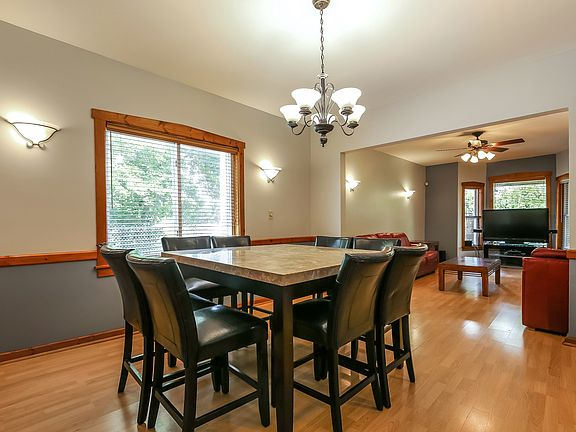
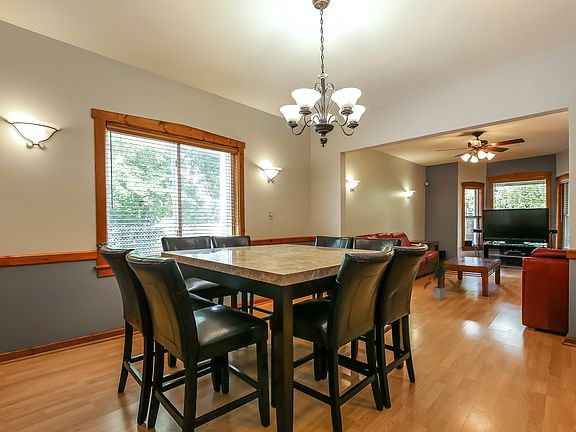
+ indoor plant (437, 277)
